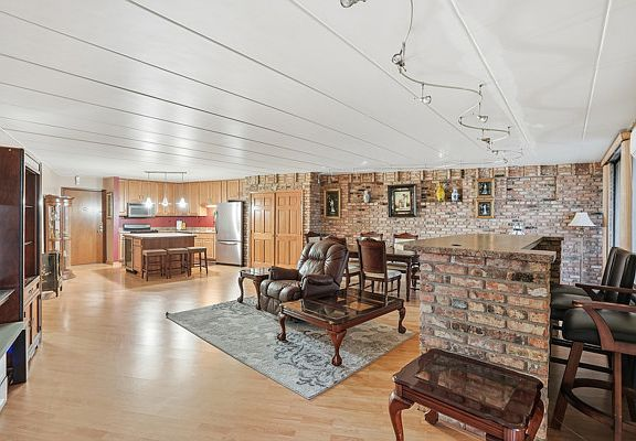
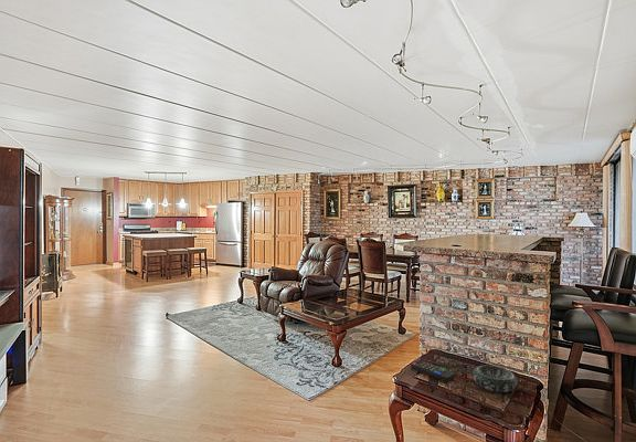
+ decorative bowl (494, 378)
+ remote control (432, 370)
